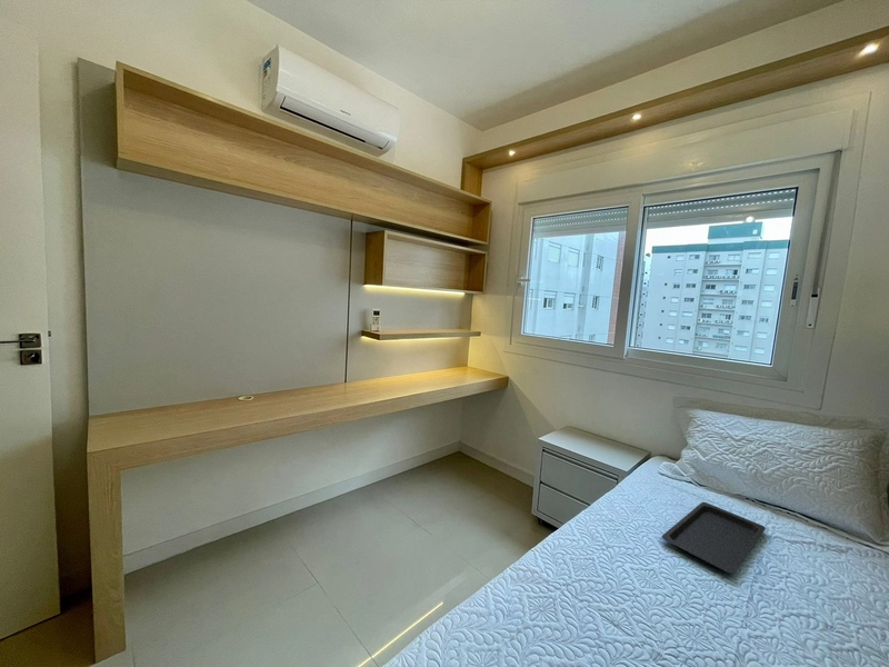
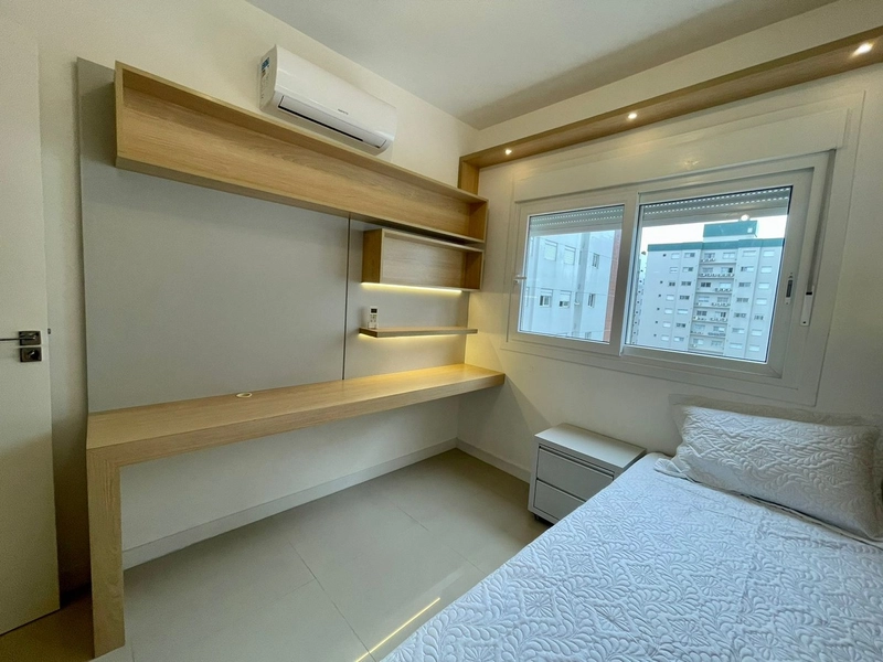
- serving tray (715, 535)
